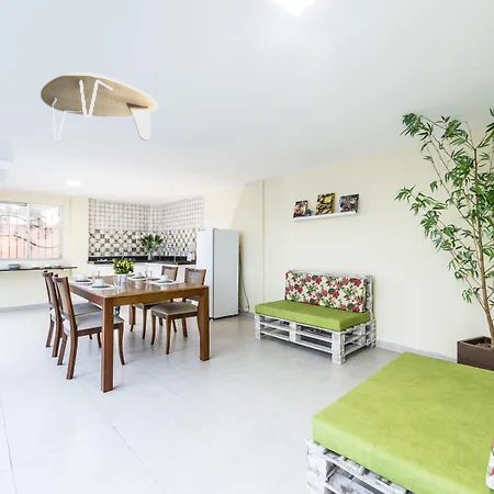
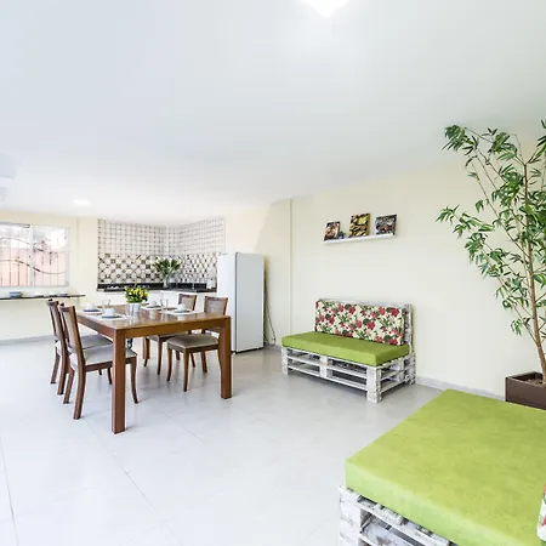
- coffee table (101, 115)
